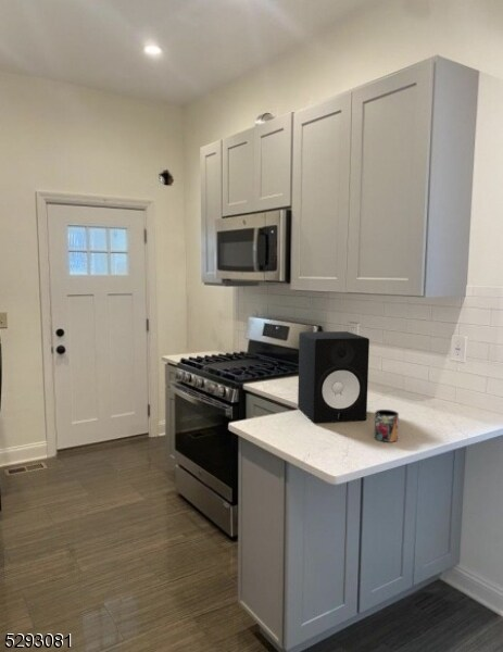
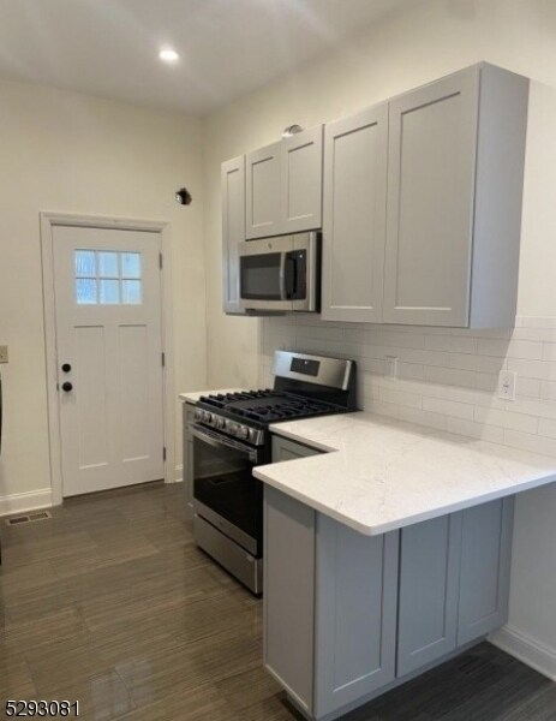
- speaker (331, 374)
- mug (385, 424)
